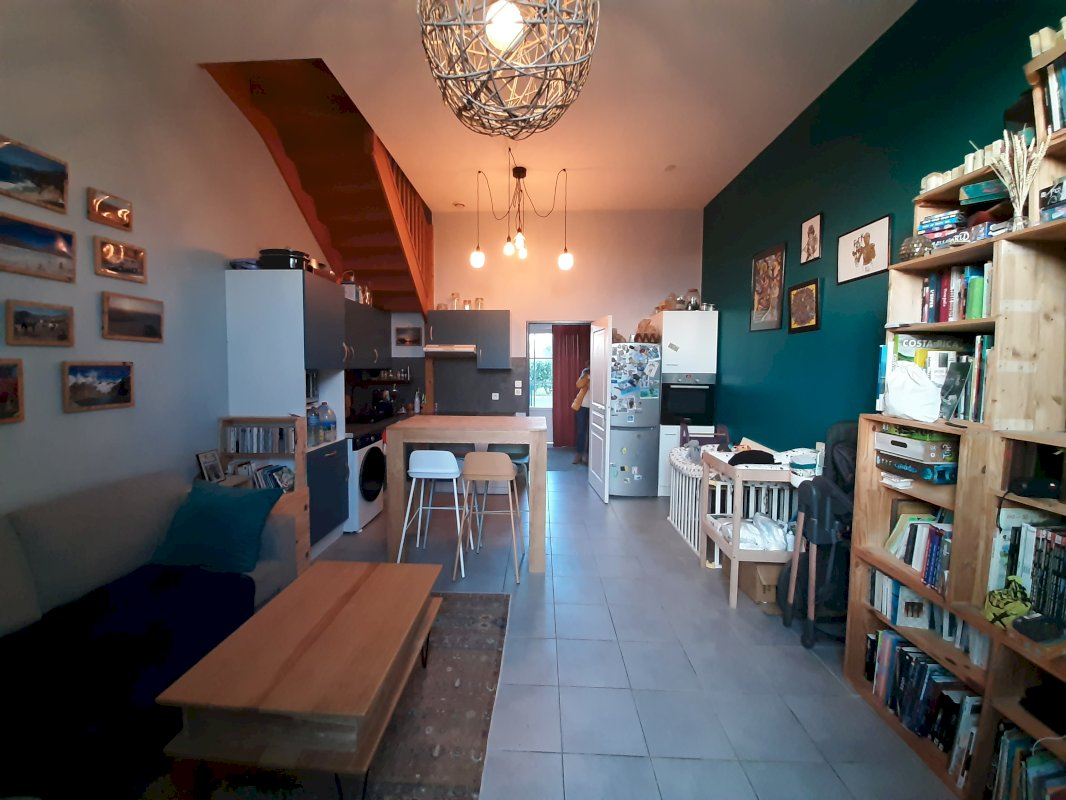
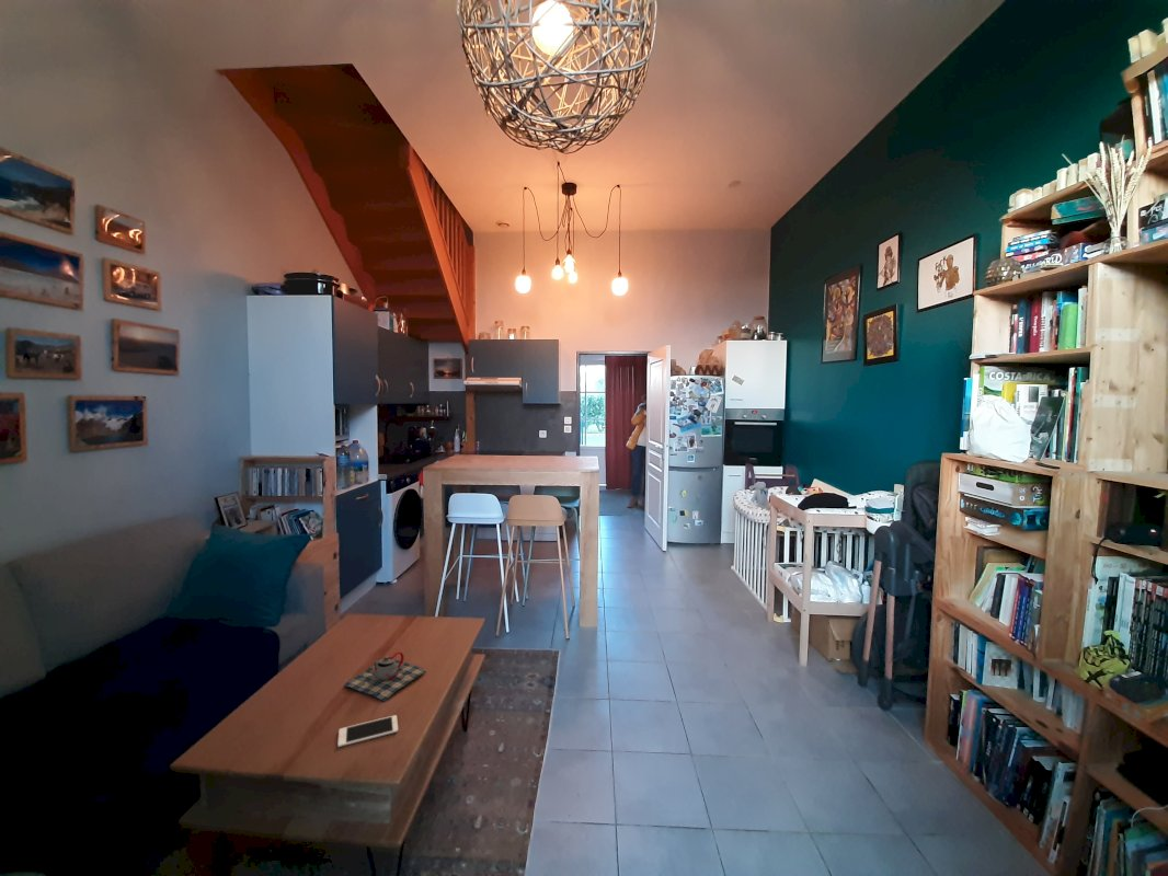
+ cell phone (368, 730)
+ teapot (386, 668)
